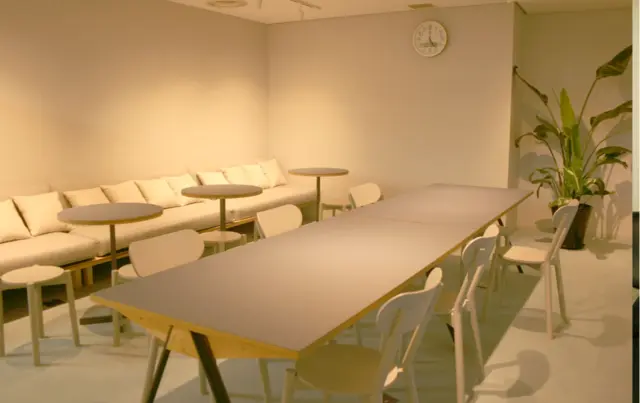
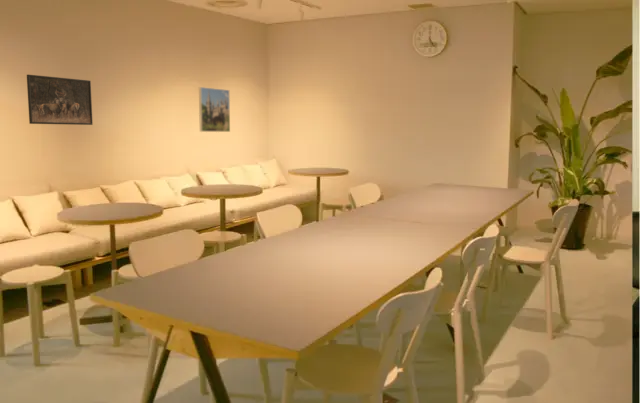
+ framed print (61, 101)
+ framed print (215, 110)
